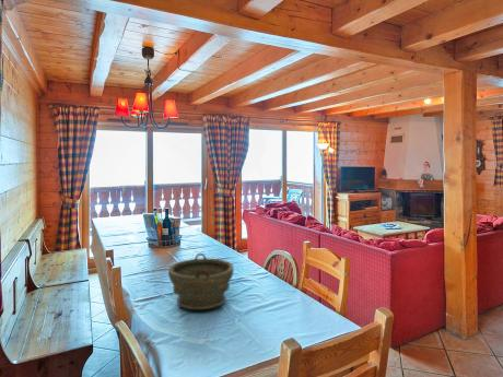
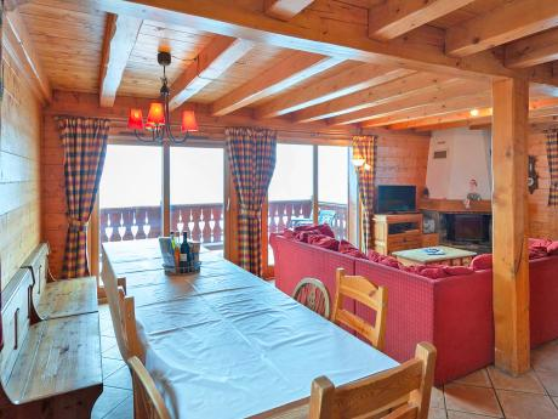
- bowl (201, 281)
